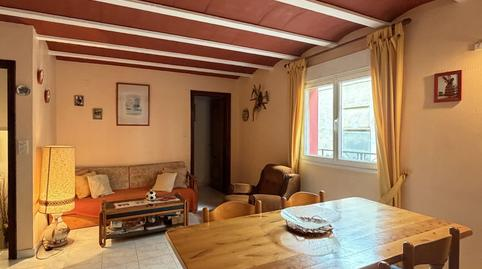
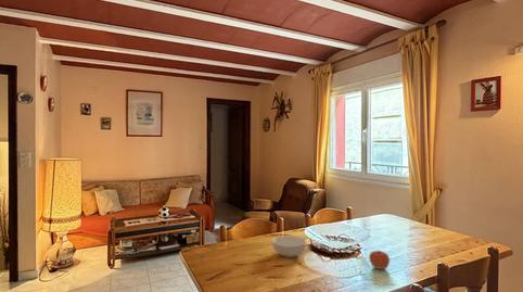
+ apple (379, 258)
+ cereal bowl (289, 246)
